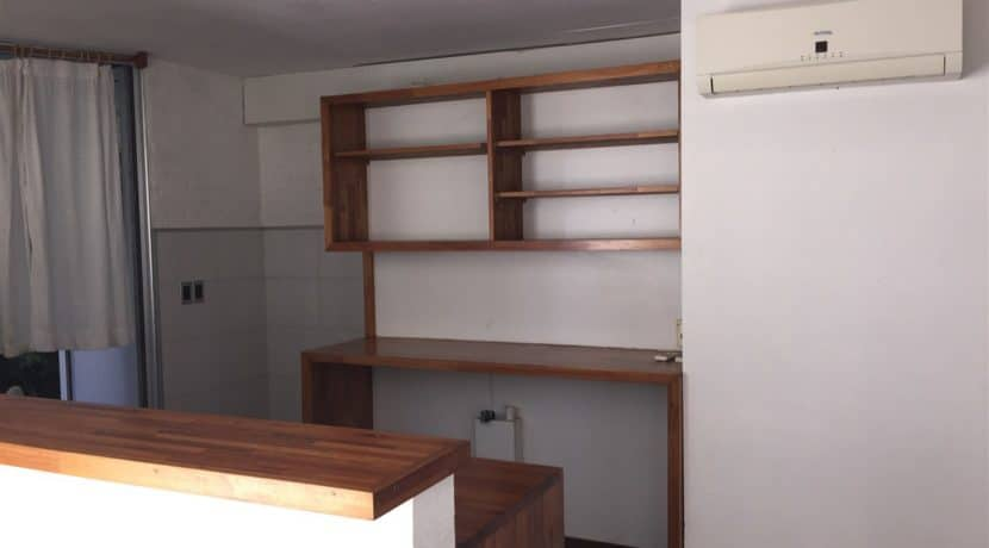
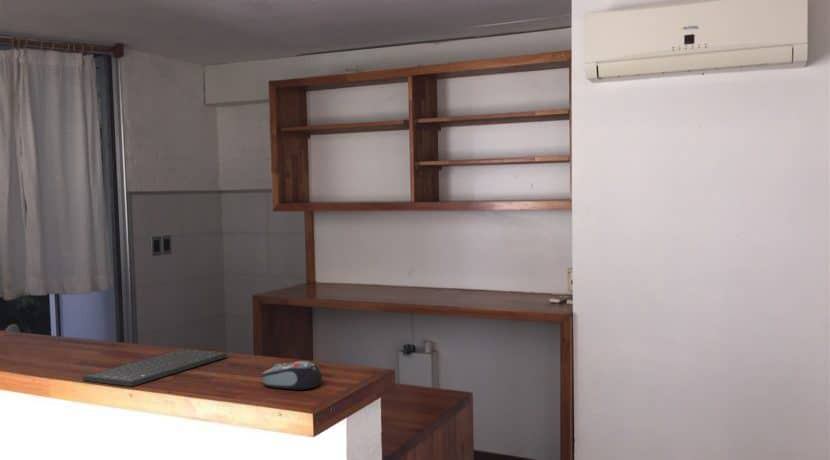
+ computer mouse (292, 372)
+ keyboard (159, 365)
